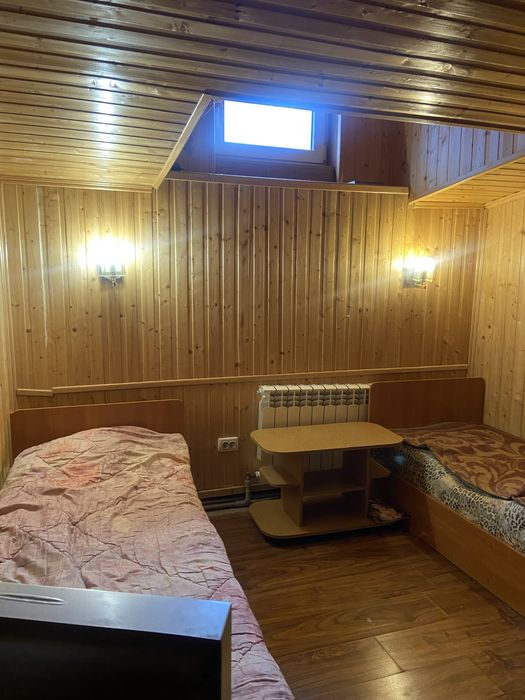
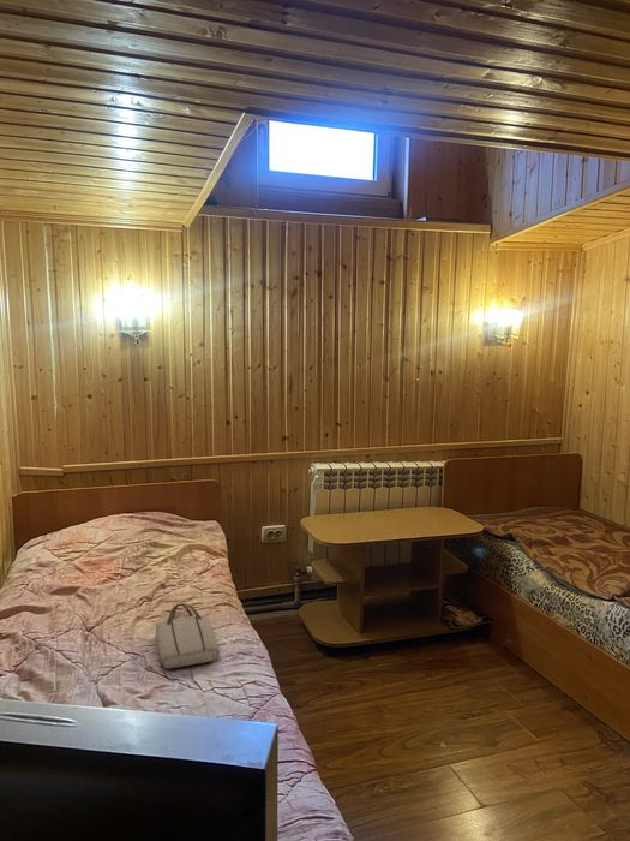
+ tote bag (184, 630)
